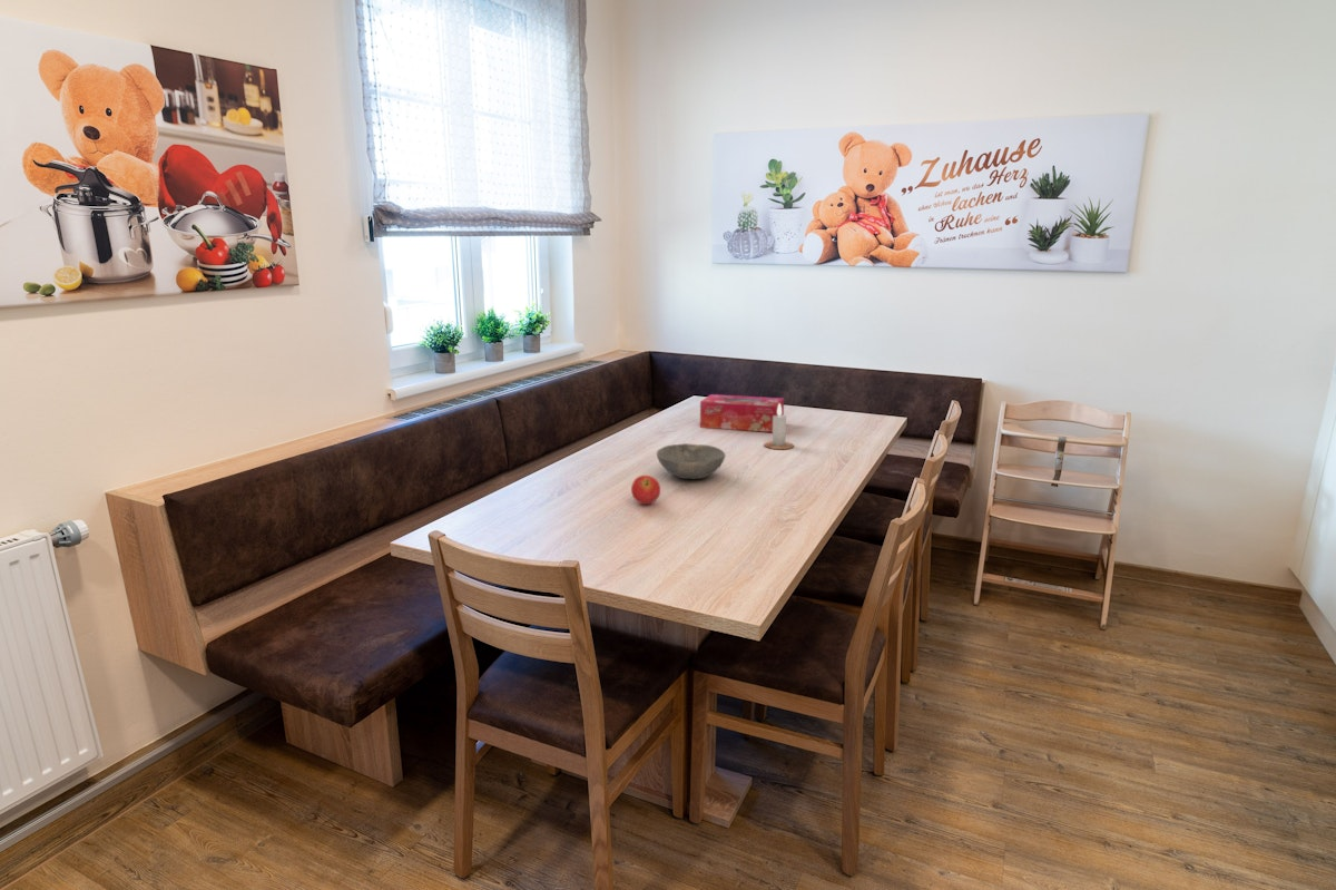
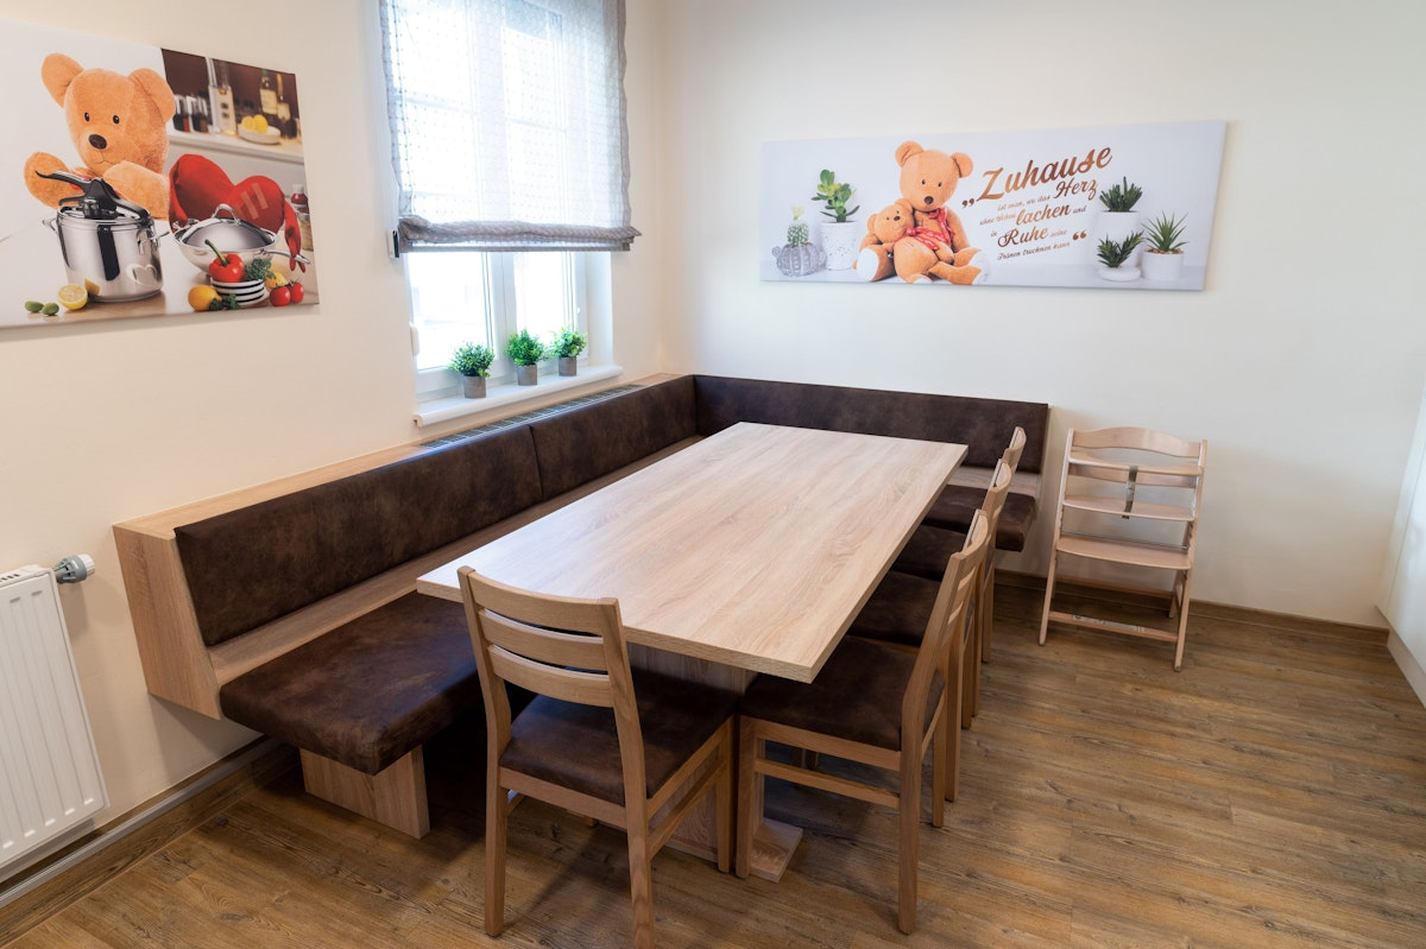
- bowl (690, 463)
- candle (779, 424)
- fruit (646, 489)
- tissue box (741, 412)
